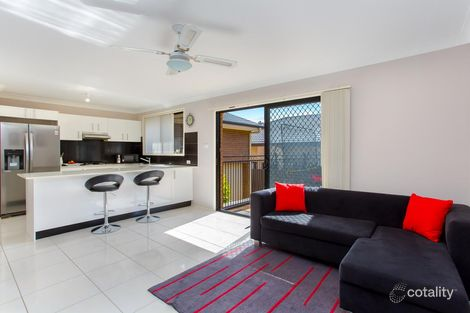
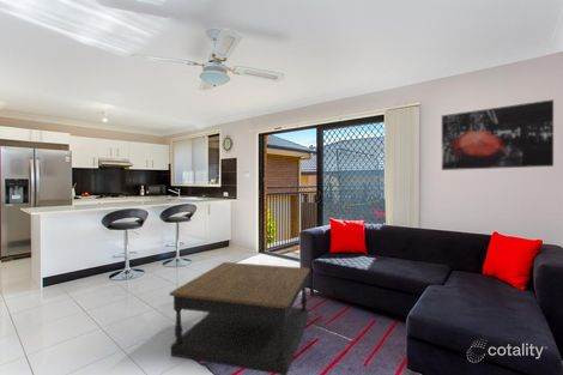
+ wall art (491, 138)
+ coffee table (248, 306)
